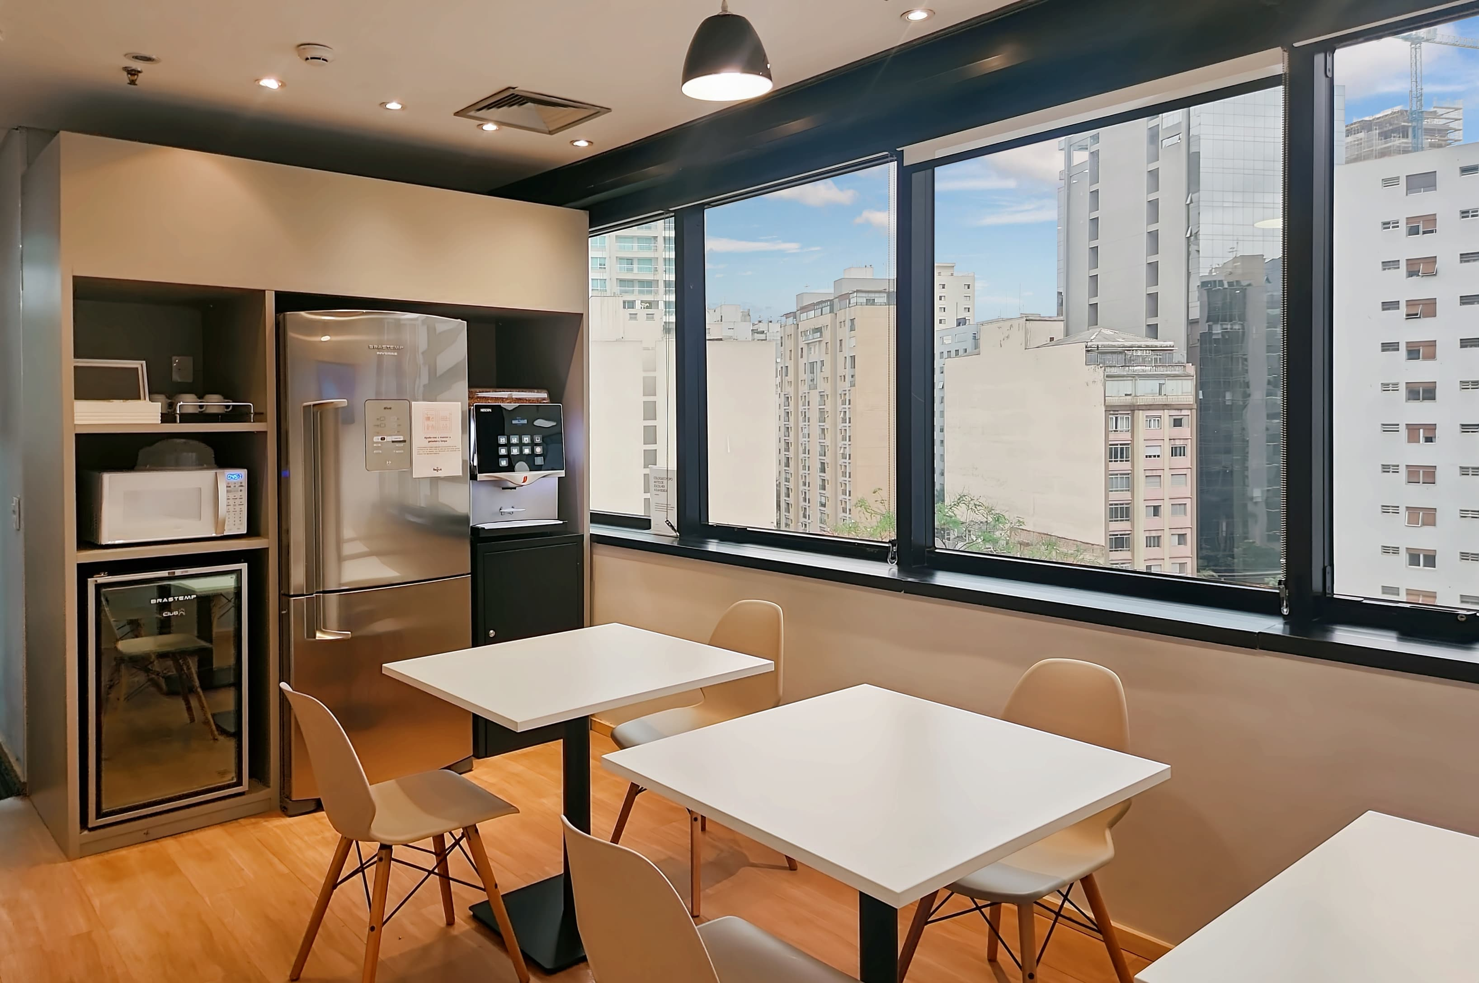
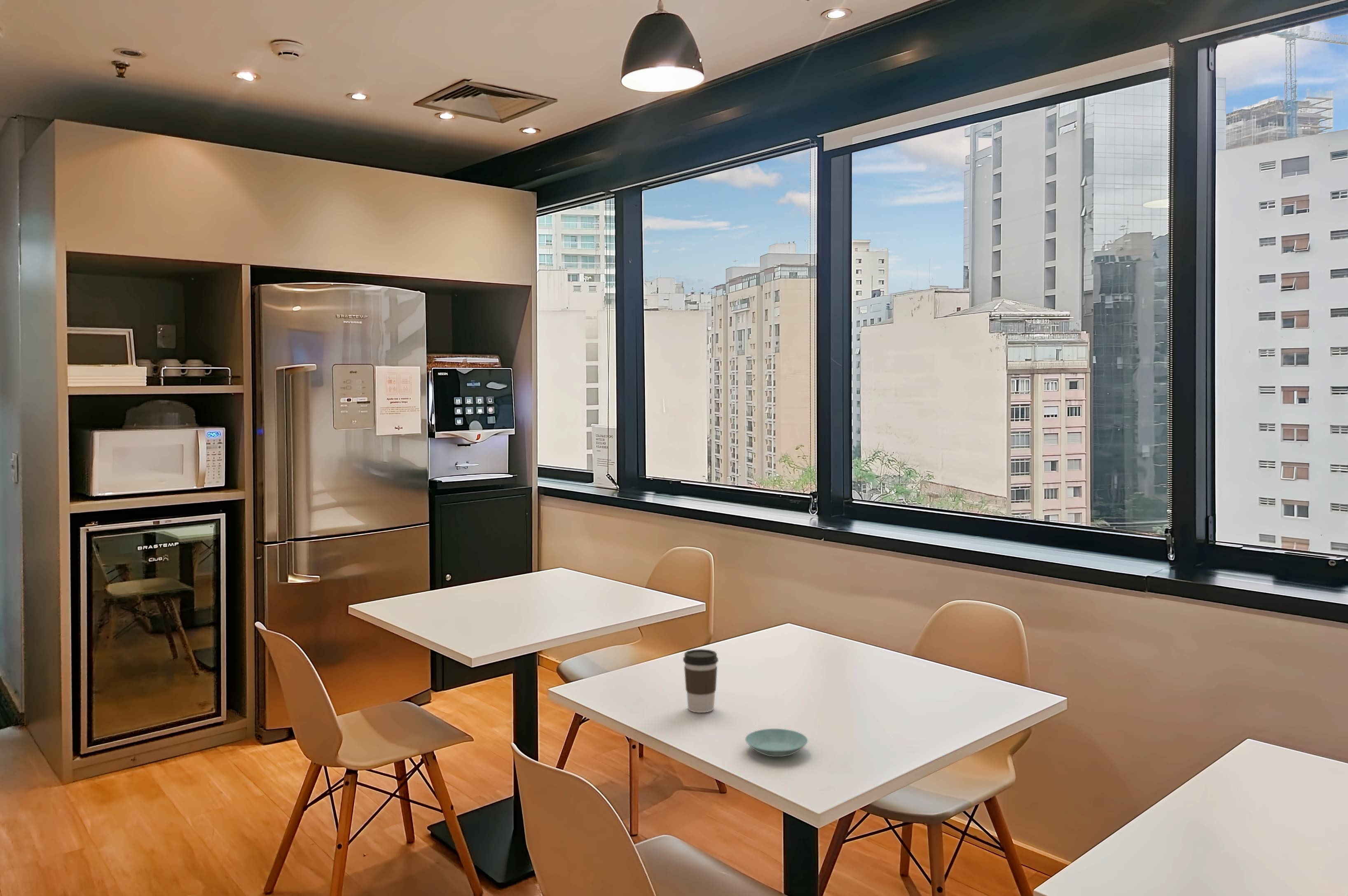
+ coffee cup (701, 681)
+ saucer (776, 744)
